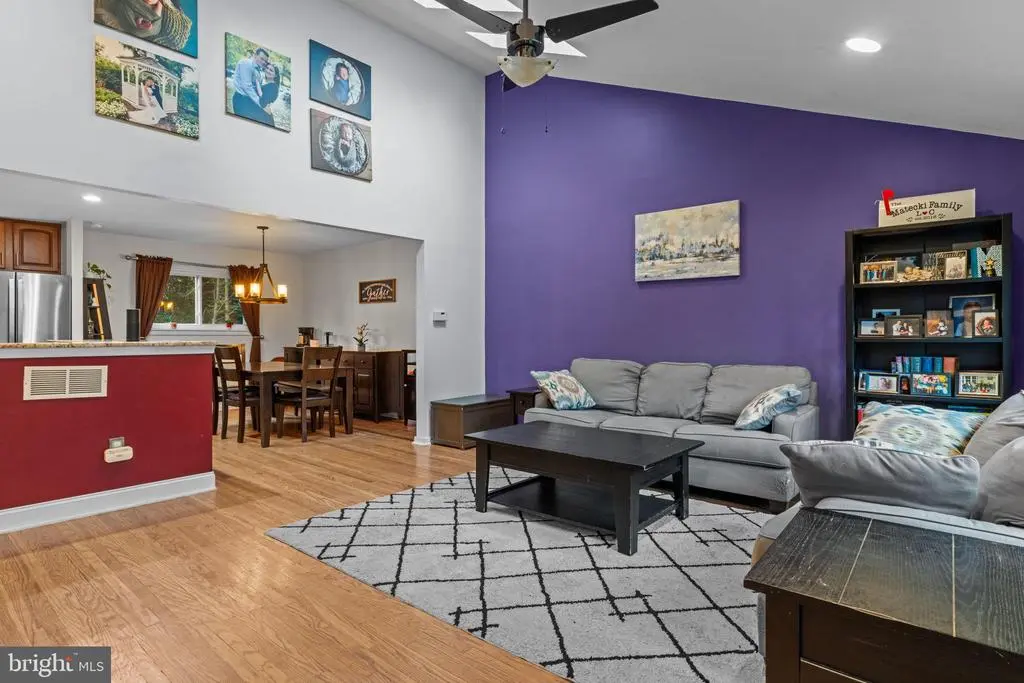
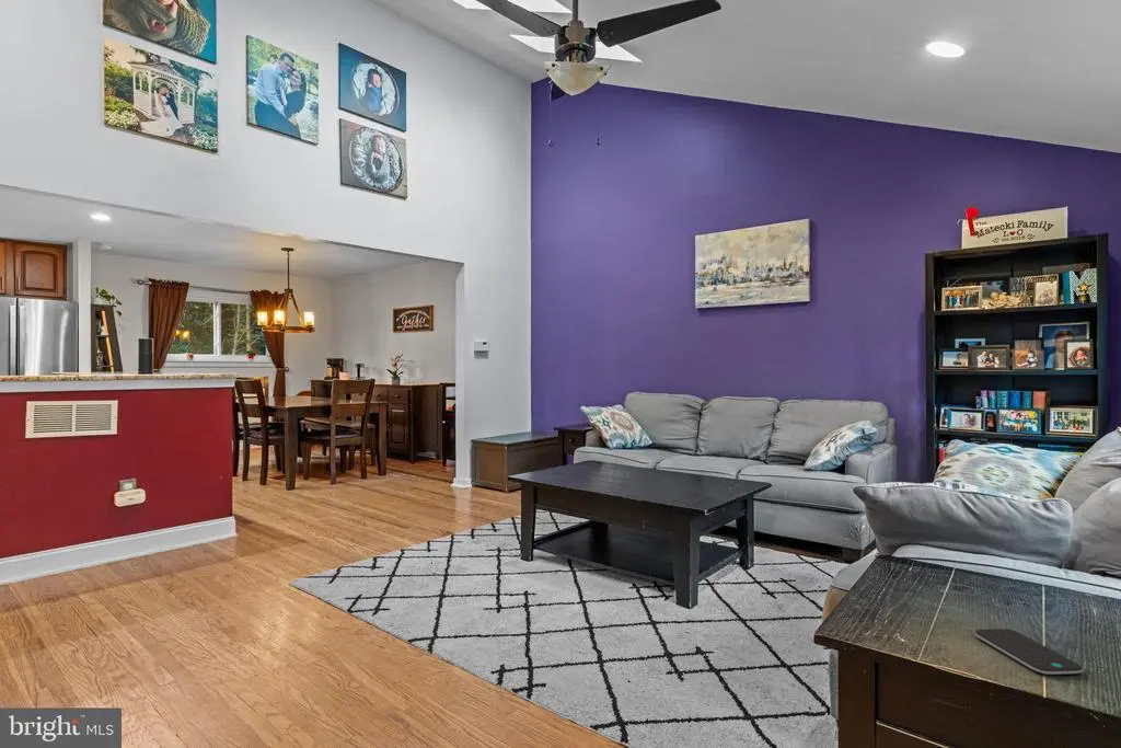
+ smartphone (1025, 649)
